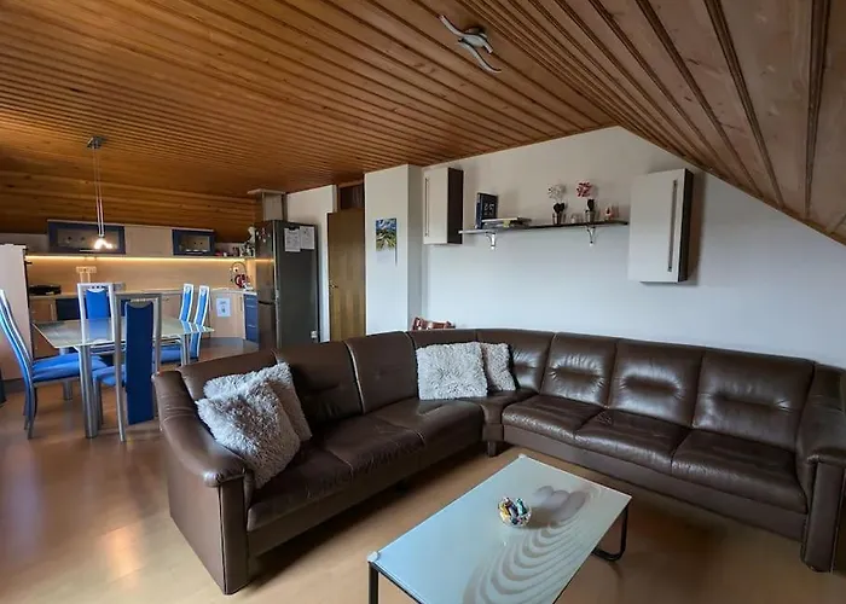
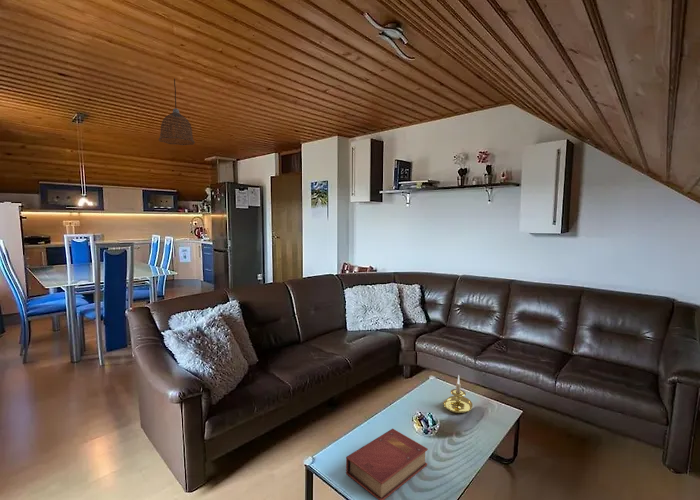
+ candle holder (457, 392)
+ pendant lamp (175, 110)
+ book (387, 461)
